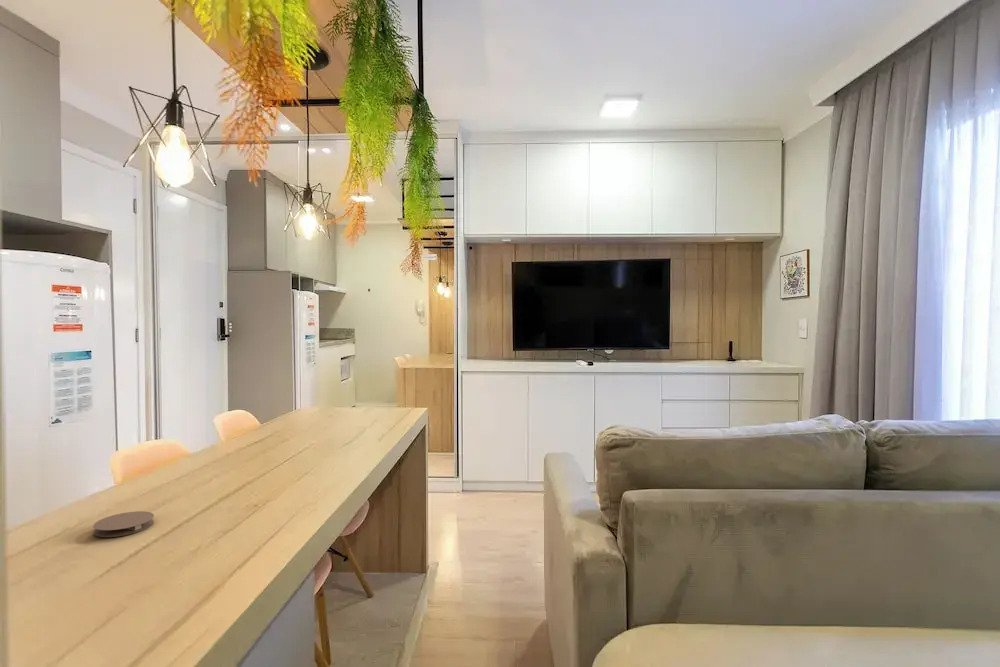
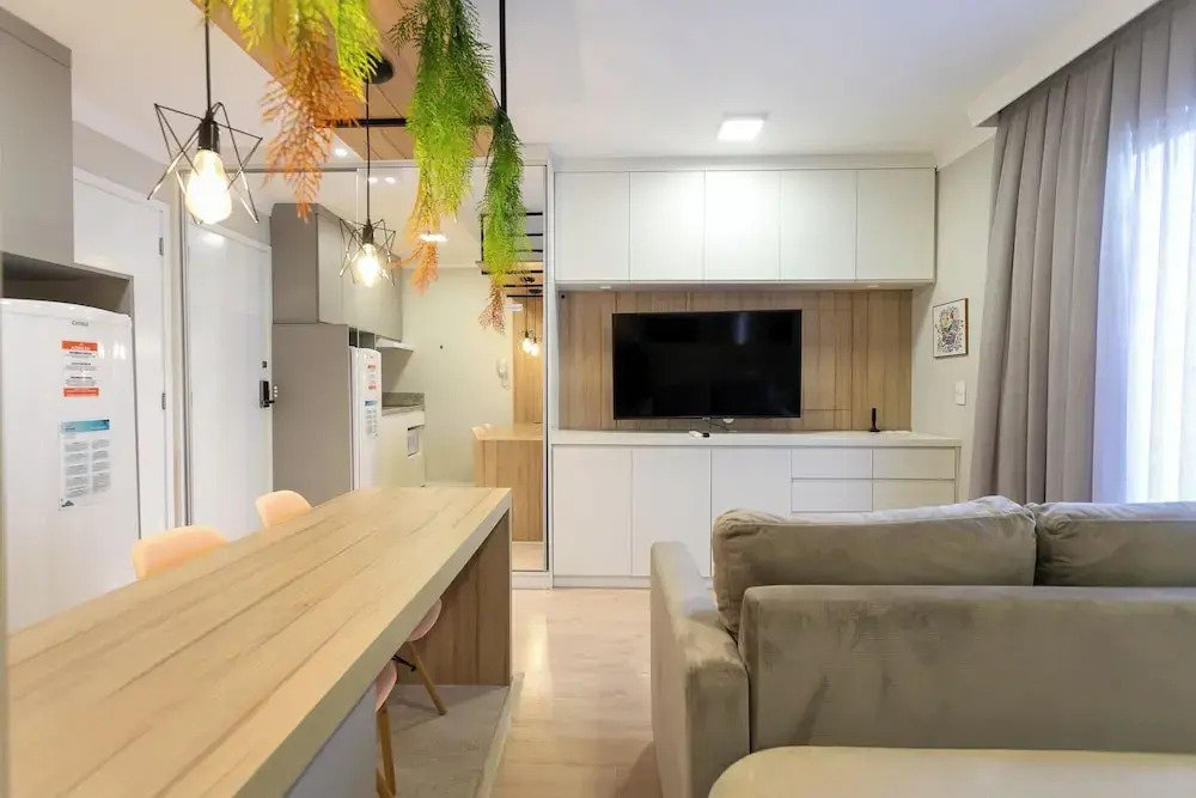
- coaster (124, 523)
